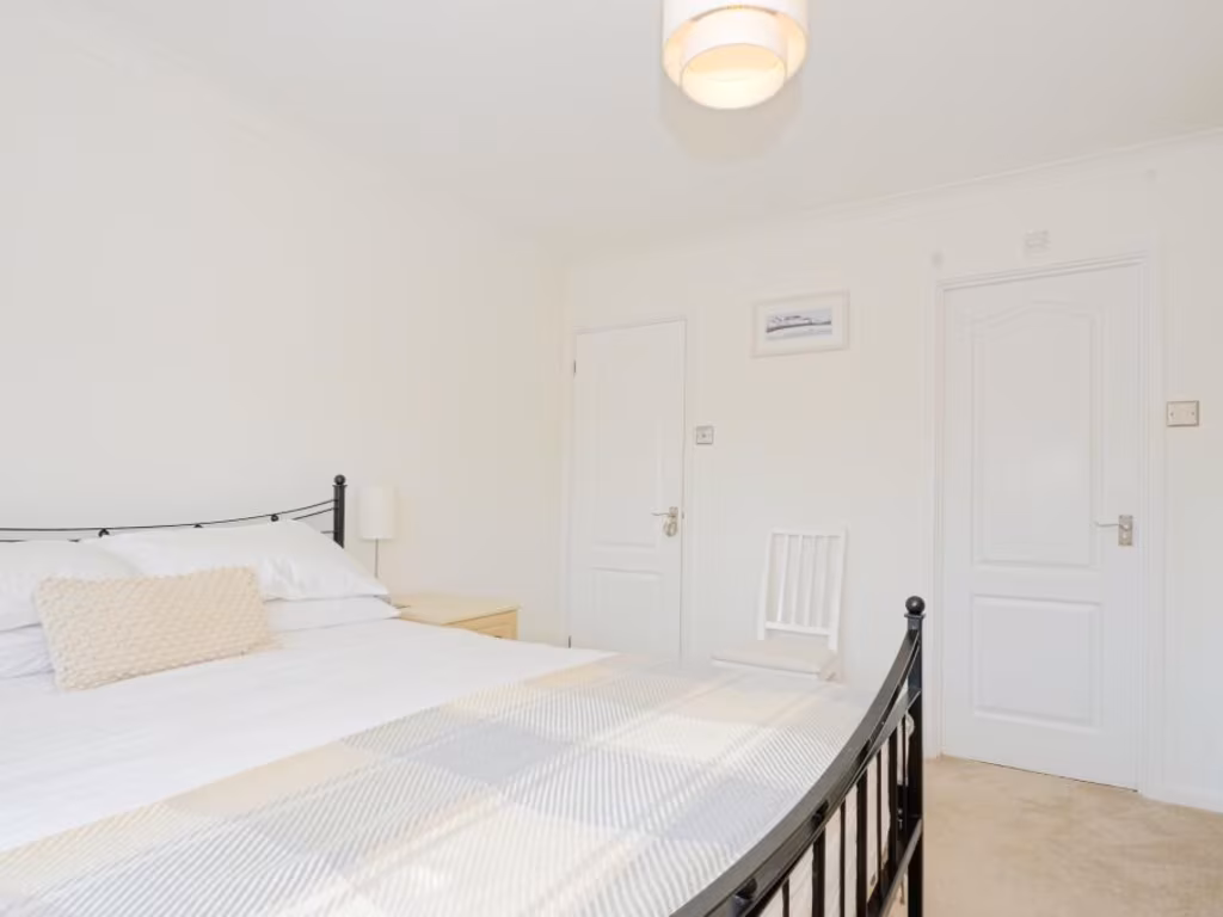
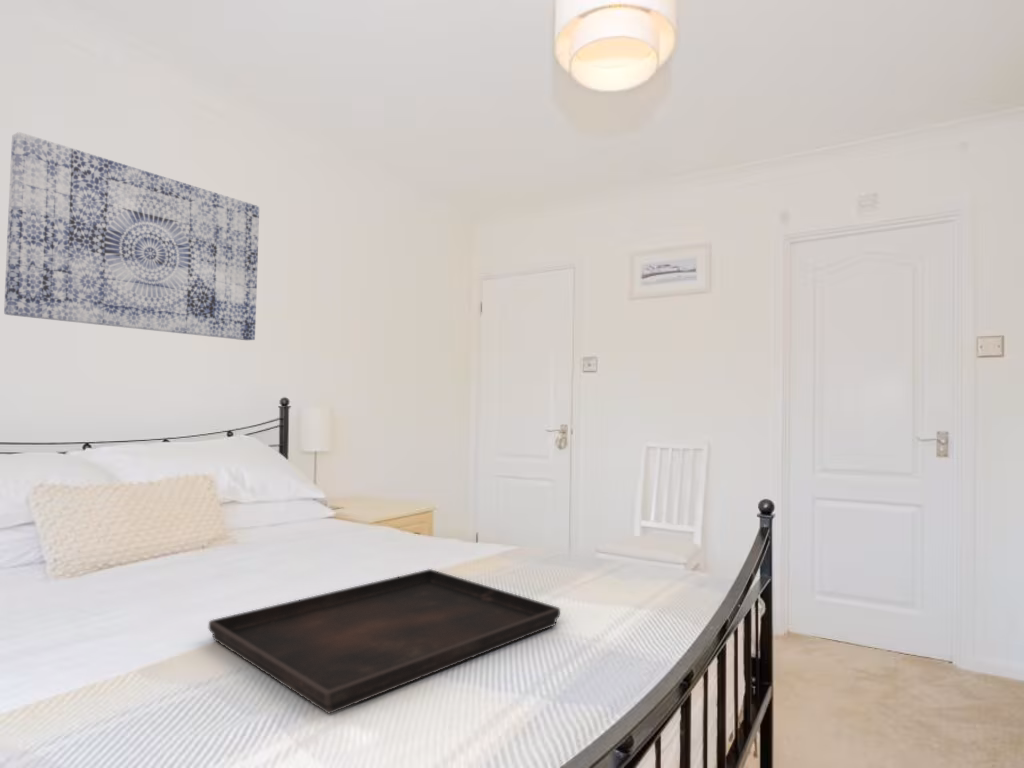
+ wall art (150, 252)
+ serving tray (392, 623)
